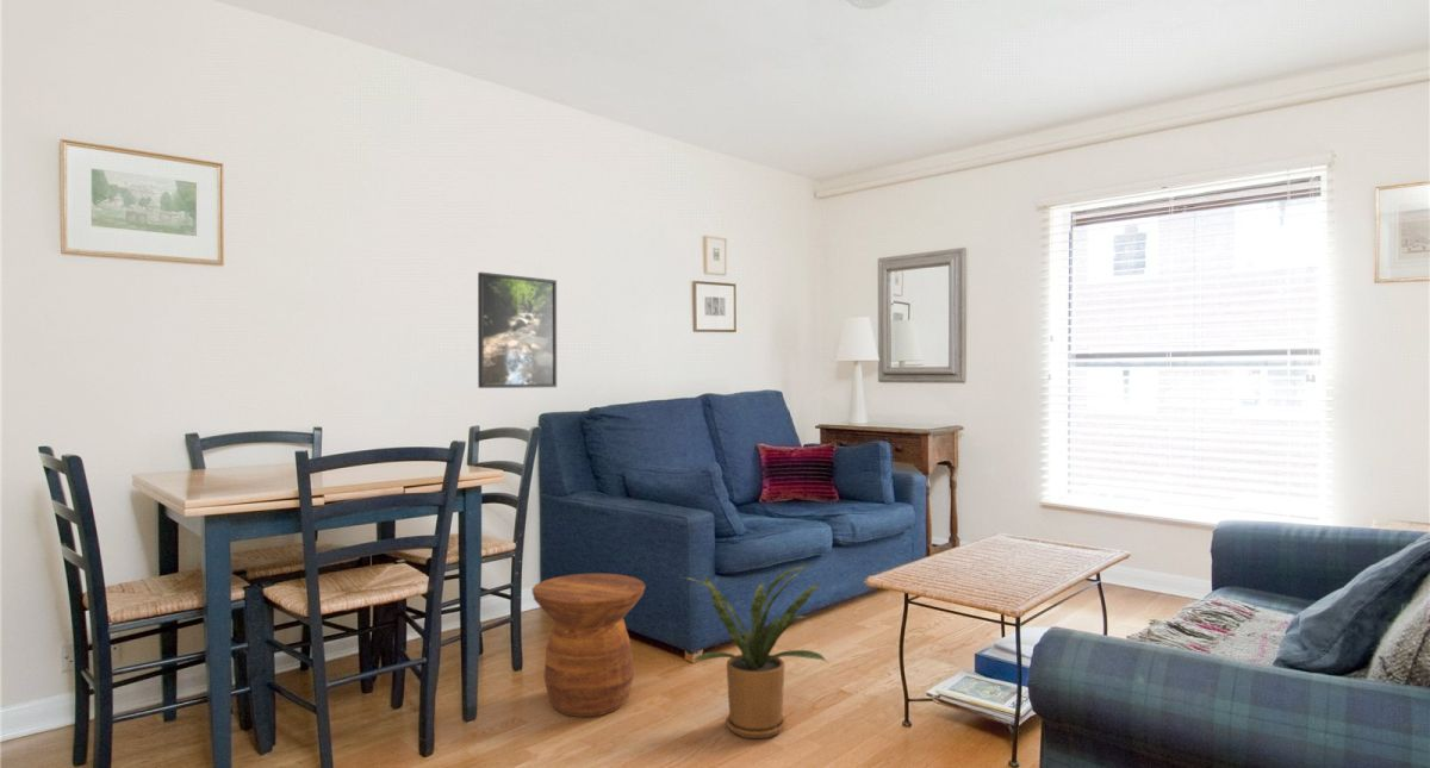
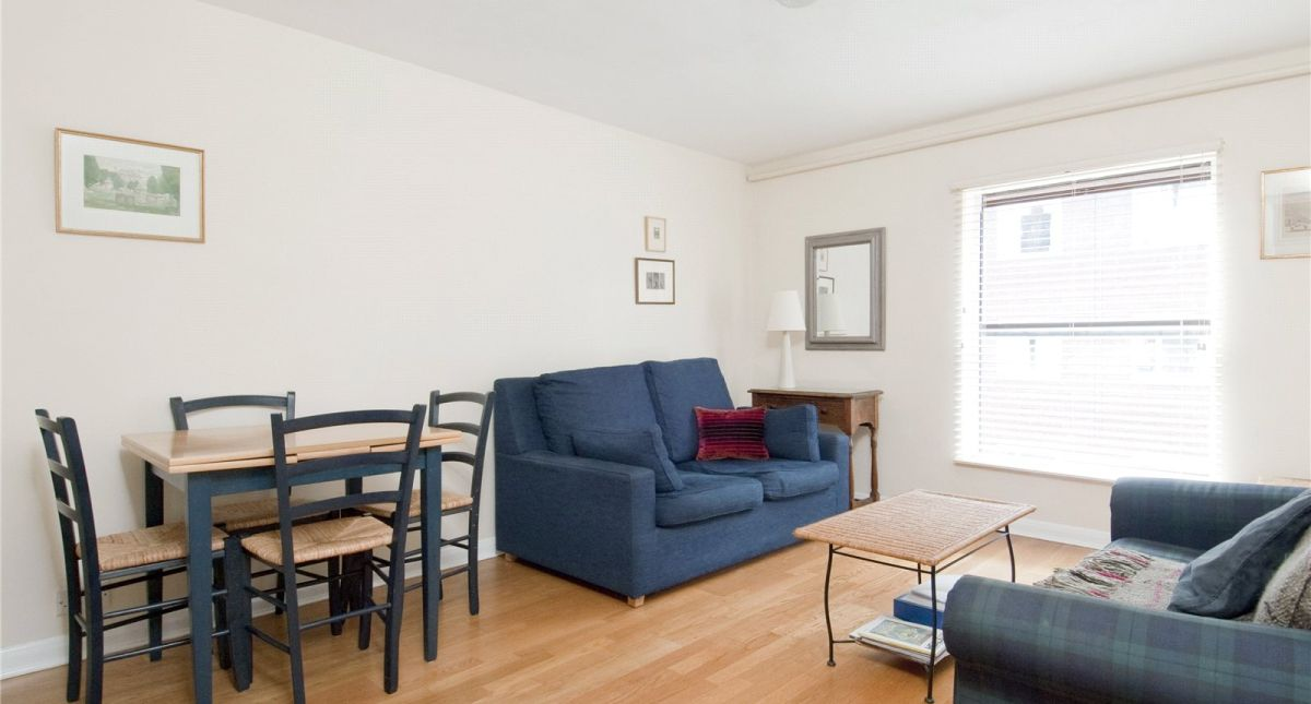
- house plant (758, 641)
- side table (589, 644)
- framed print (518, 331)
